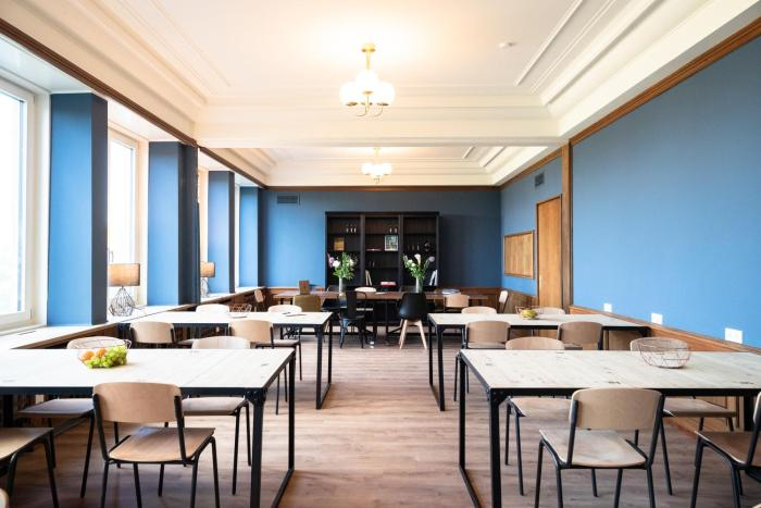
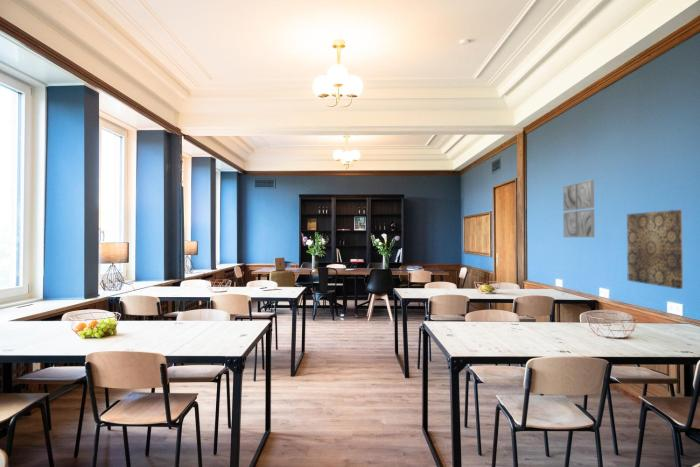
+ wall art (577, 209)
+ wall art (652, 248)
